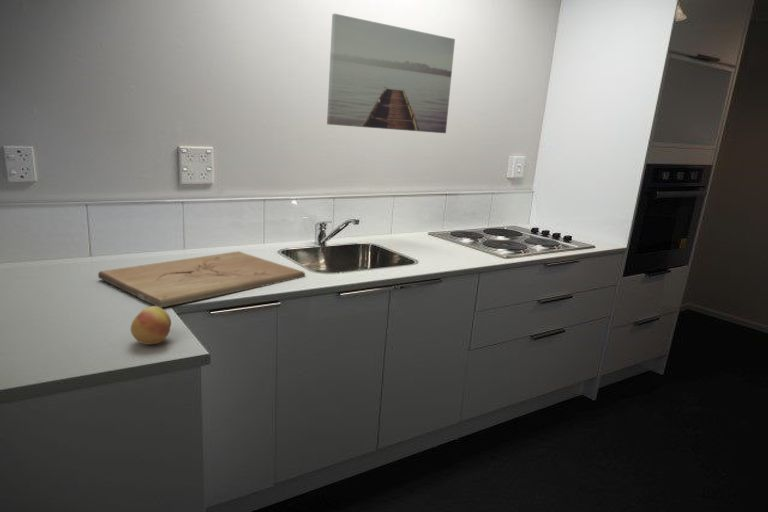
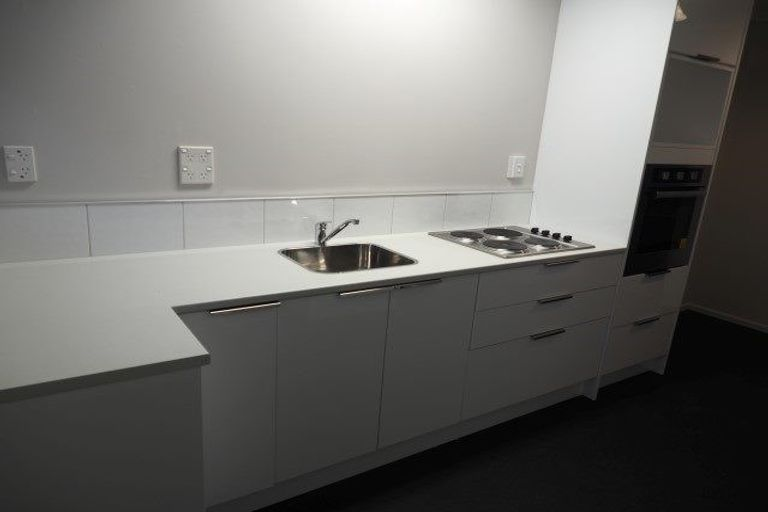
- wall art (394, 79)
- cutting board (206, 274)
- fruit (151, 325)
